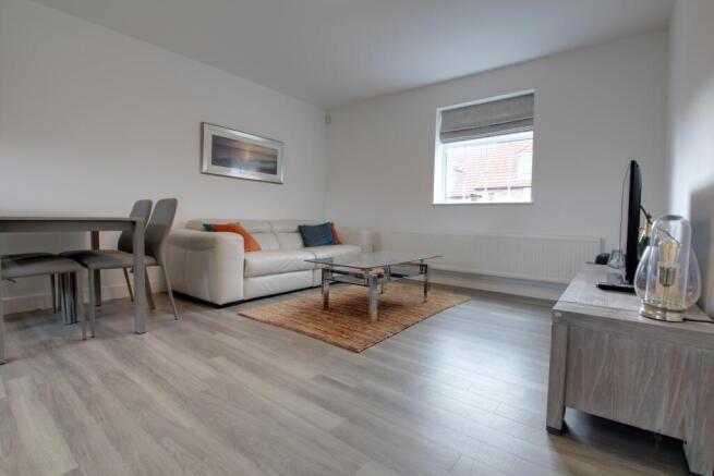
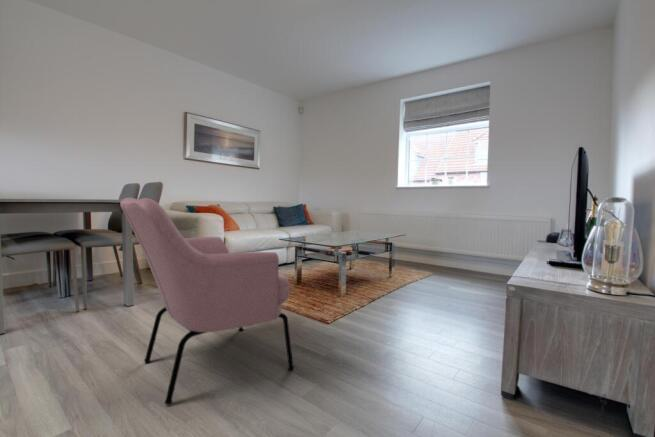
+ armchair (207, 283)
